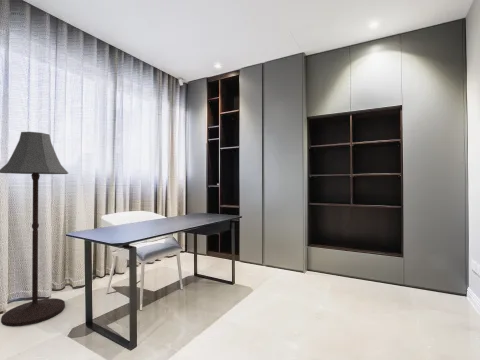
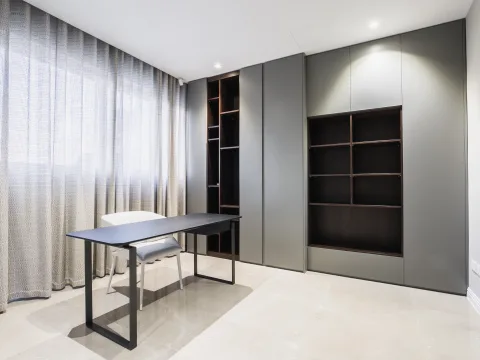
- floor lamp (35, 223)
